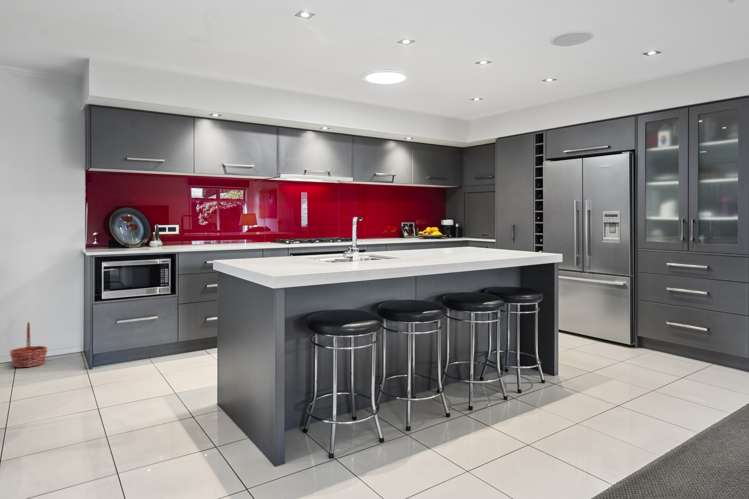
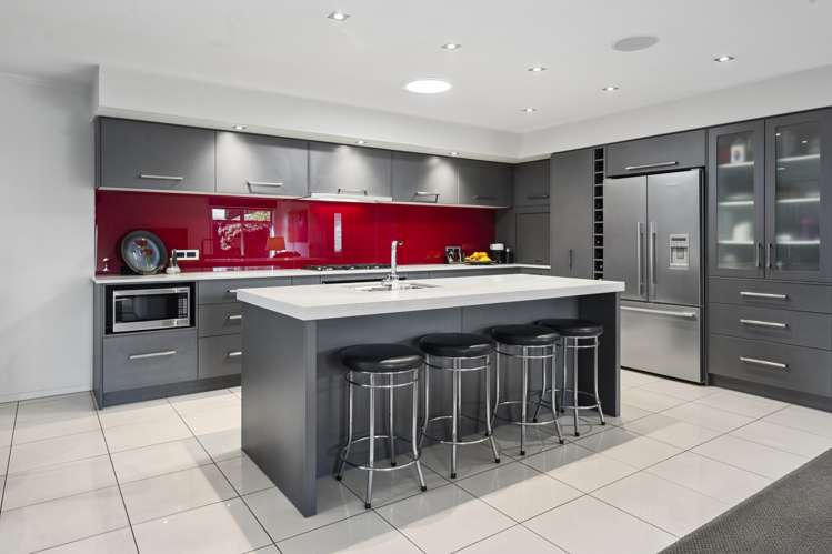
- basket (29, 343)
